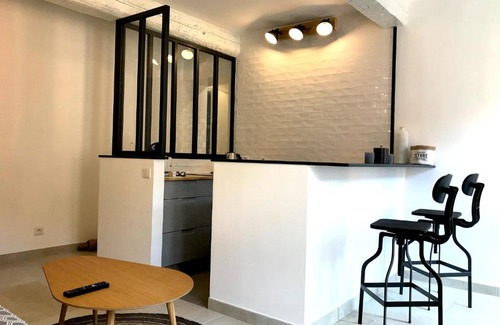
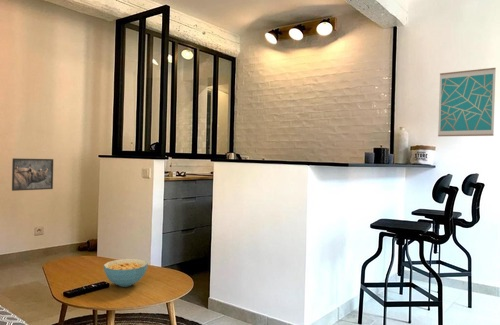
+ cereal bowl (125, 274)
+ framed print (33, 174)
+ wall art (465, 103)
